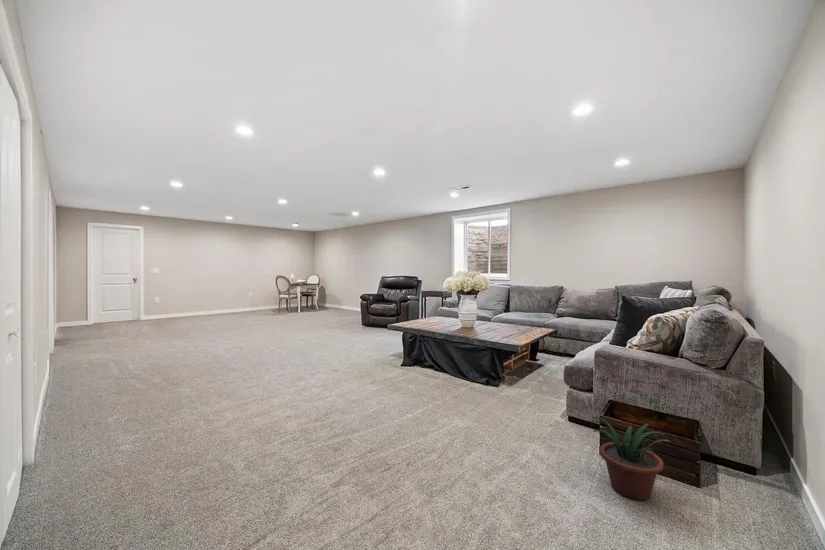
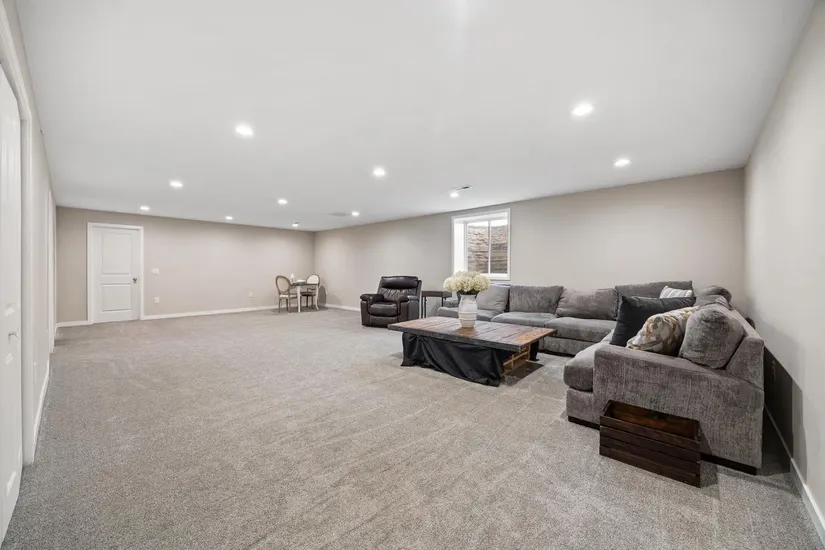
- potted plant (629, 456)
